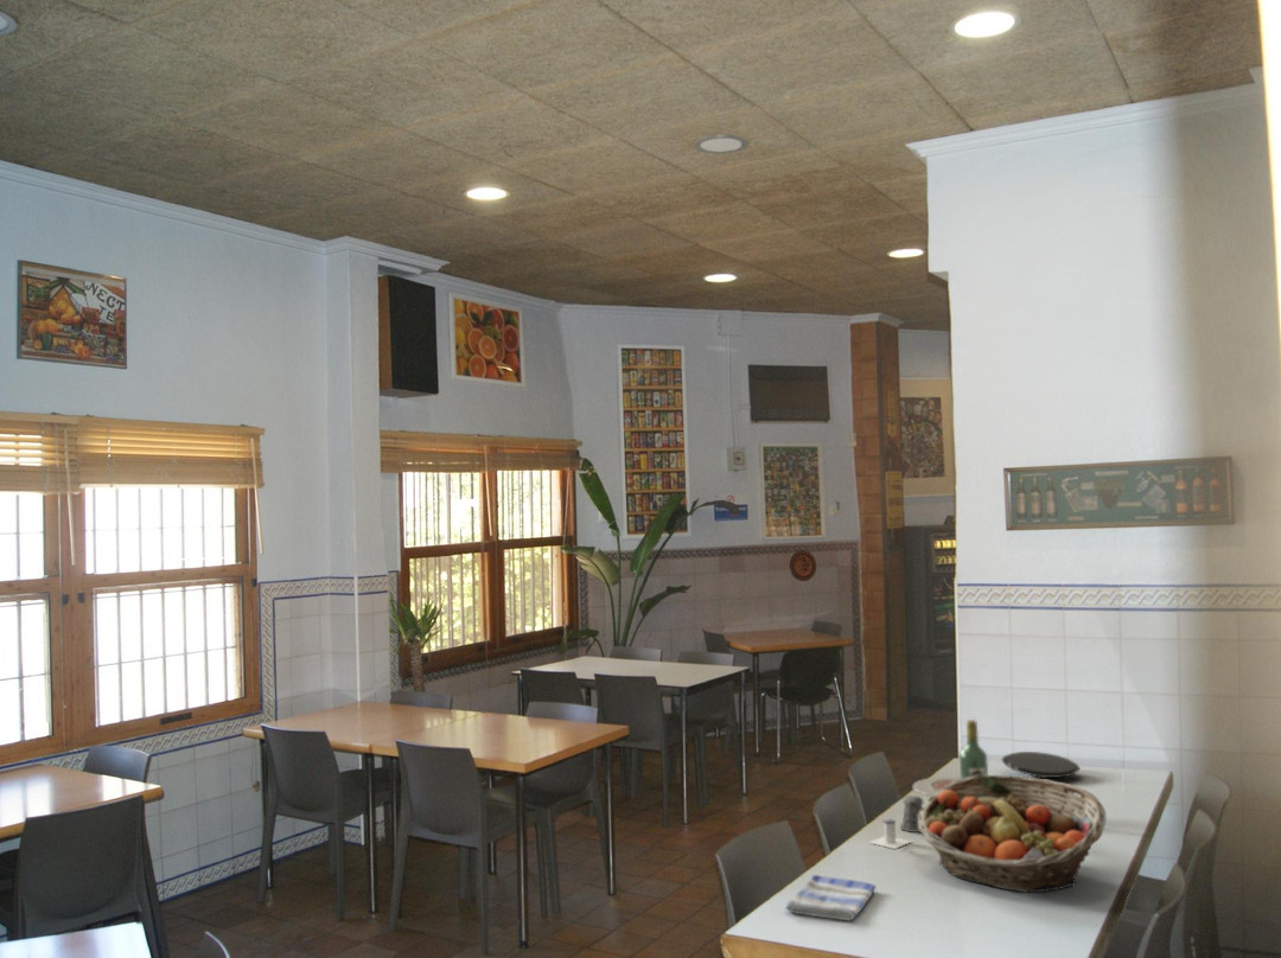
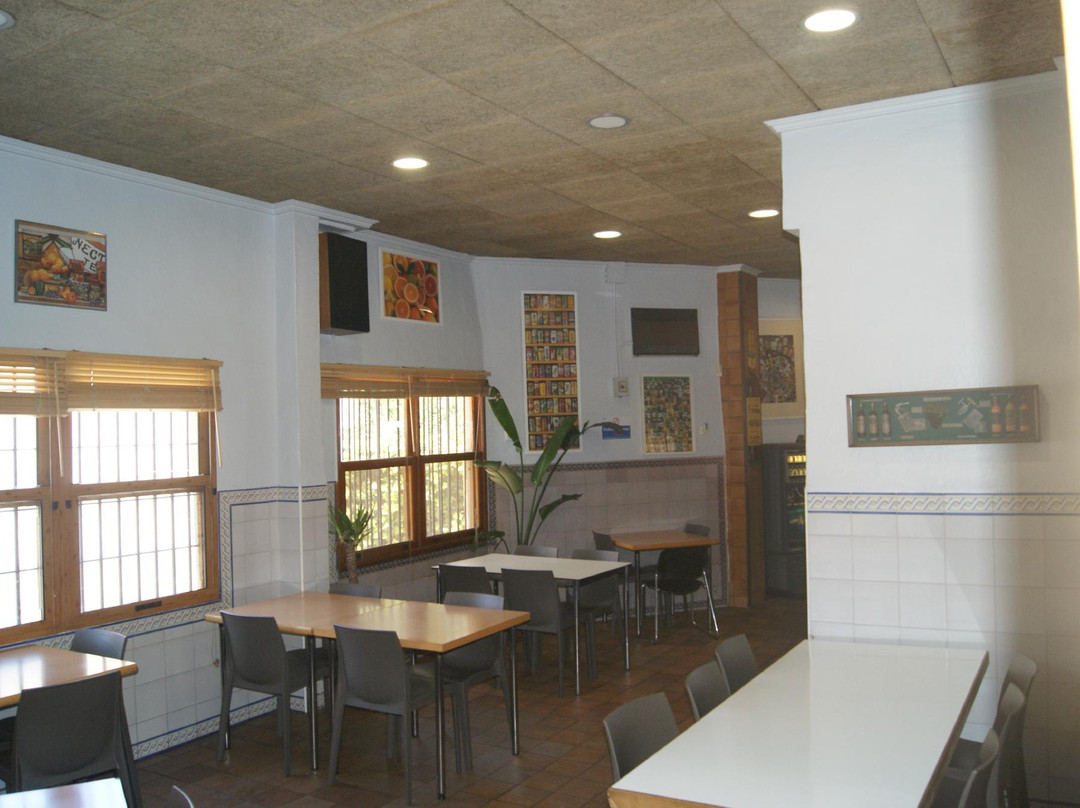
- plate (950, 783)
- decorative plate (802, 566)
- dish towel (831, 895)
- pepper shaker (911, 811)
- salt shaker (890, 830)
- fruit basket (1009, 830)
- plate (1040, 766)
- wine bottle (973, 767)
